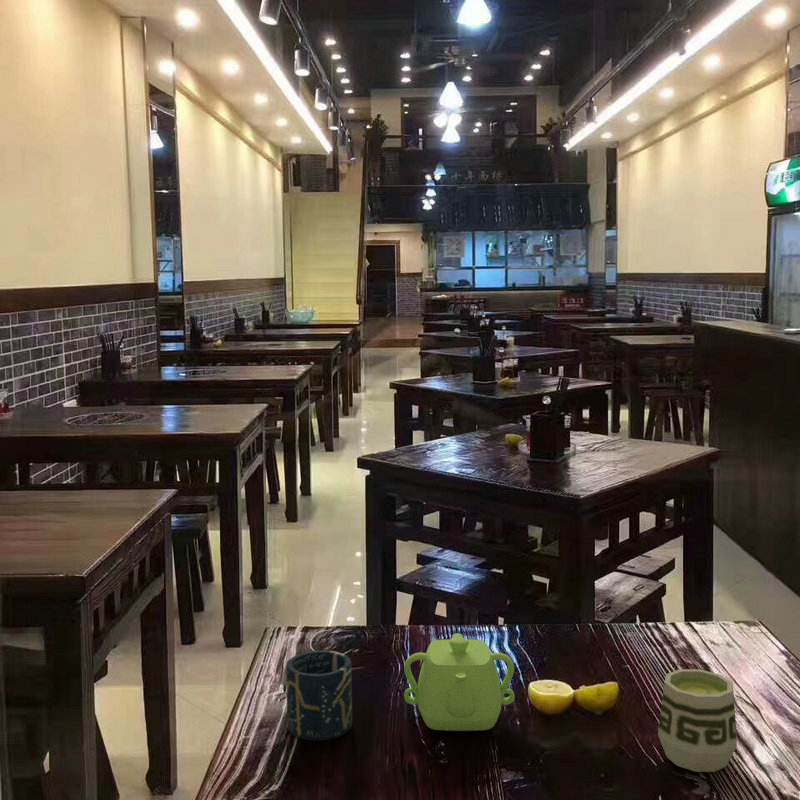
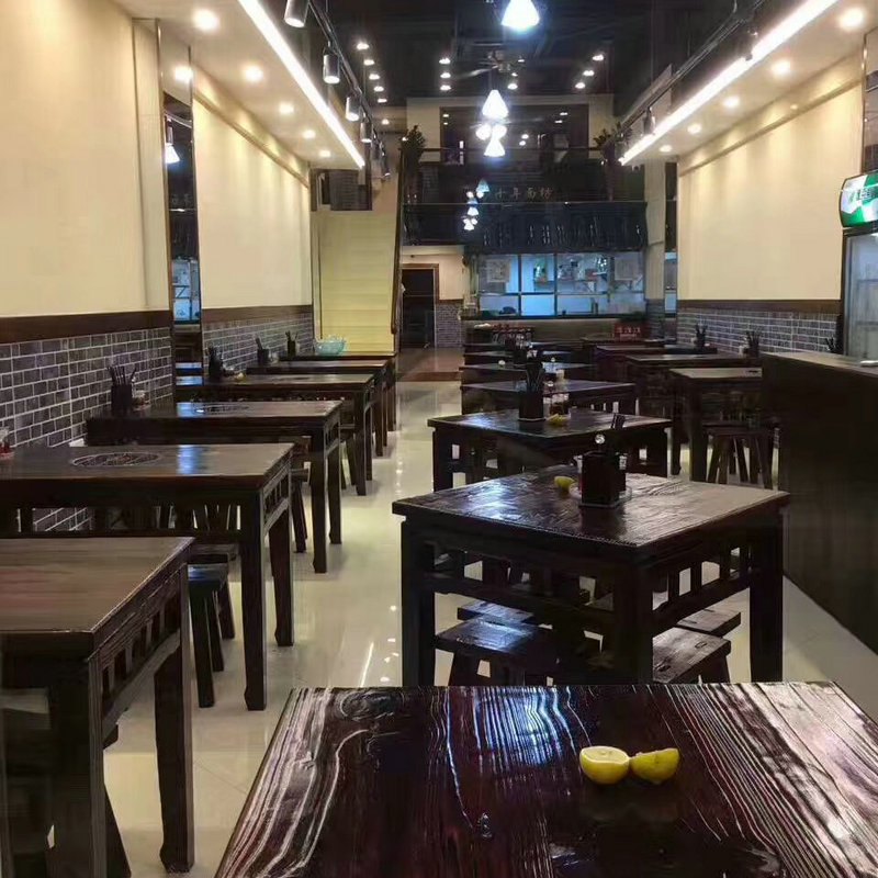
- cup (320, 699)
- cup (697, 719)
- teapot (459, 680)
